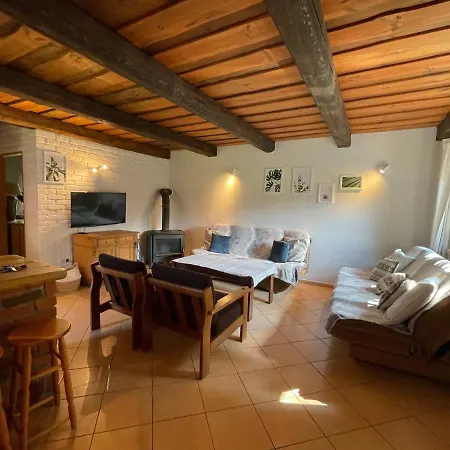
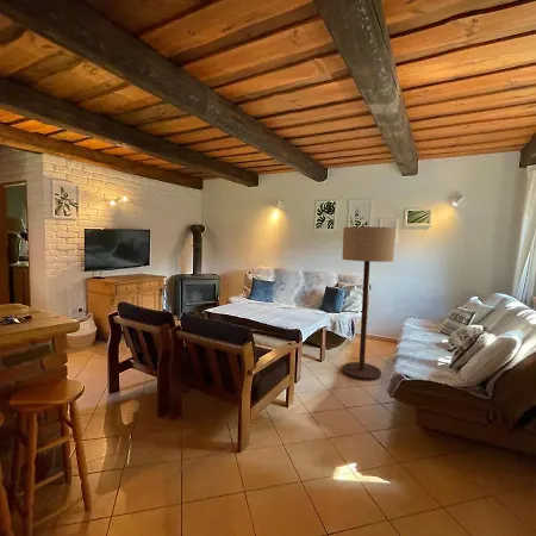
+ floor lamp (364, 301)
